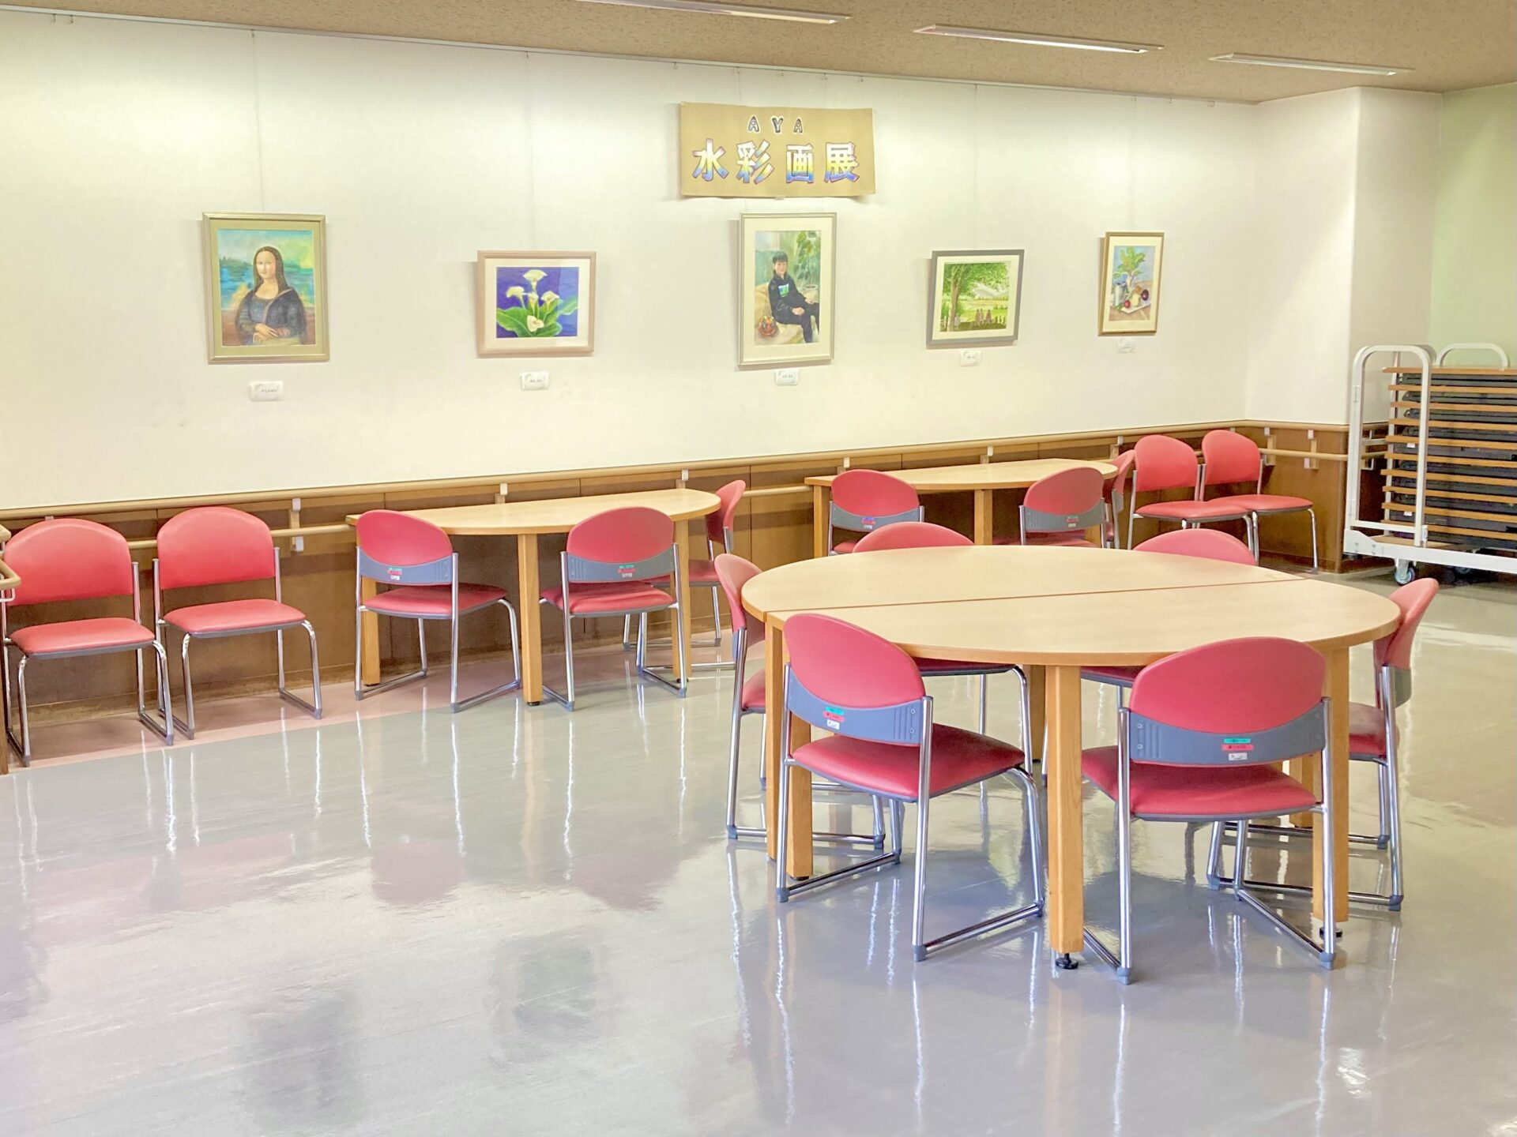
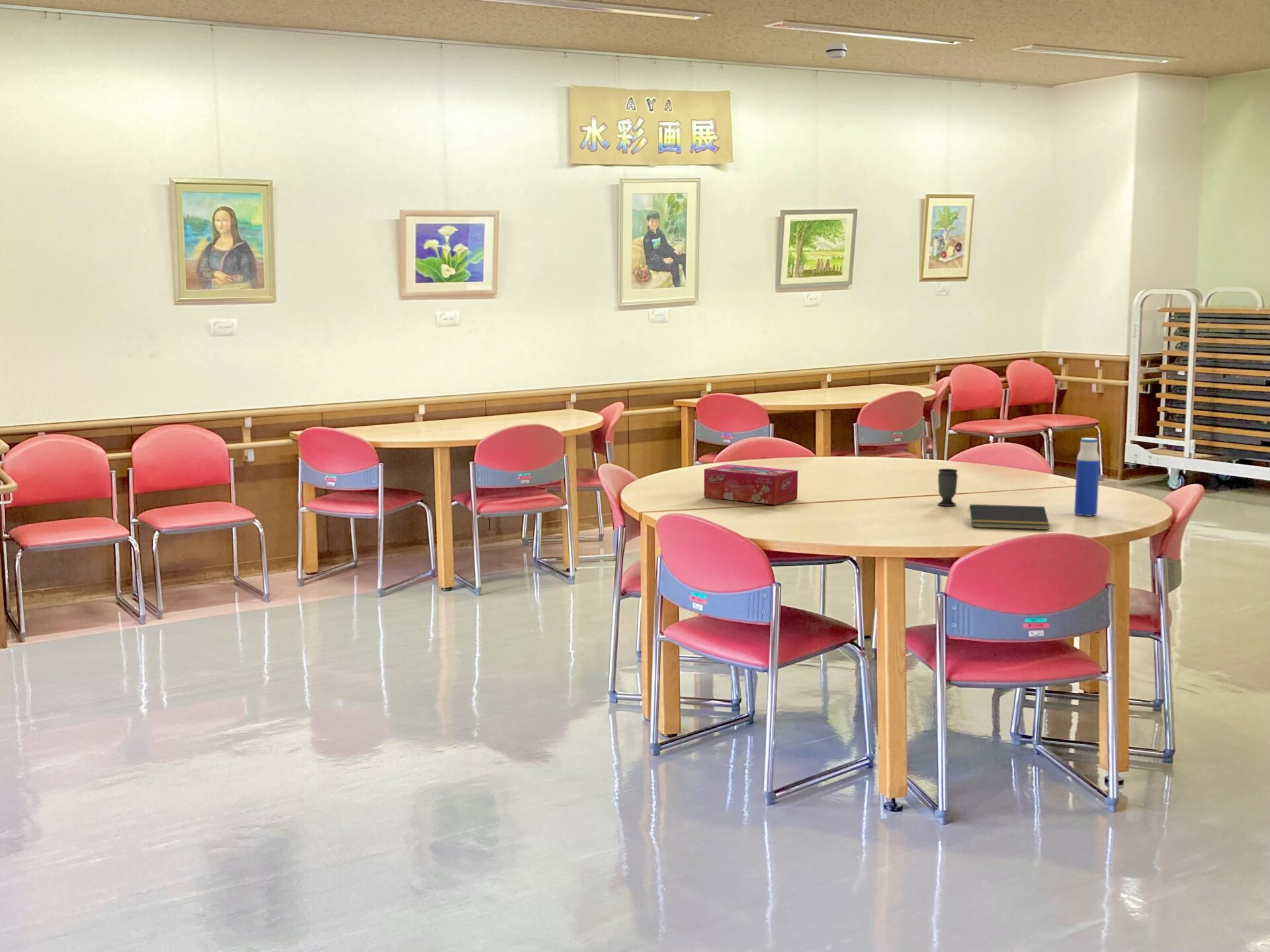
+ smoke detector (836, 50)
+ water bottle (1087, 476)
+ tissue box (750, 483)
+ notepad (1008, 516)
+ cup (947, 487)
